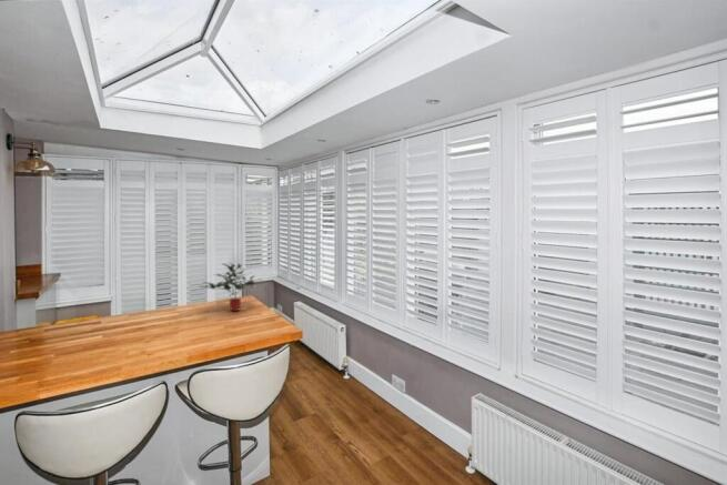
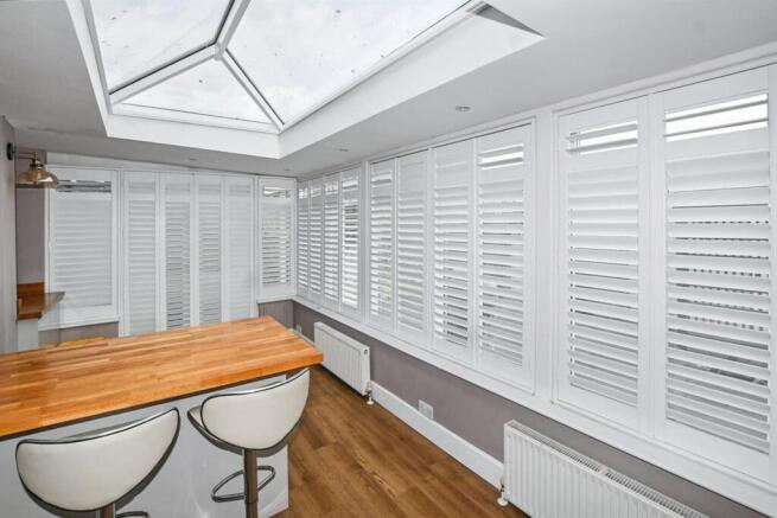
- potted plant (232, 284)
